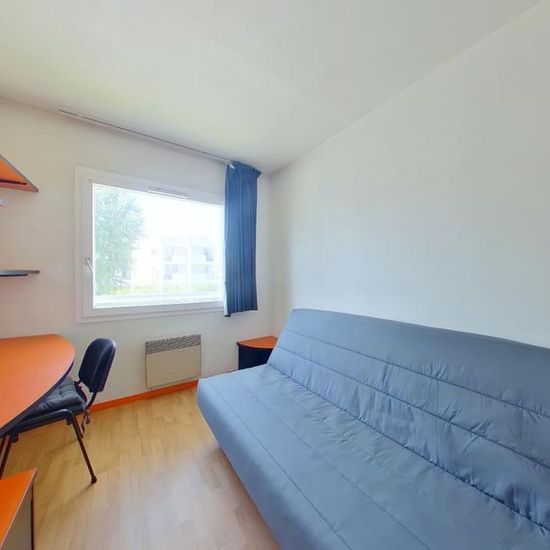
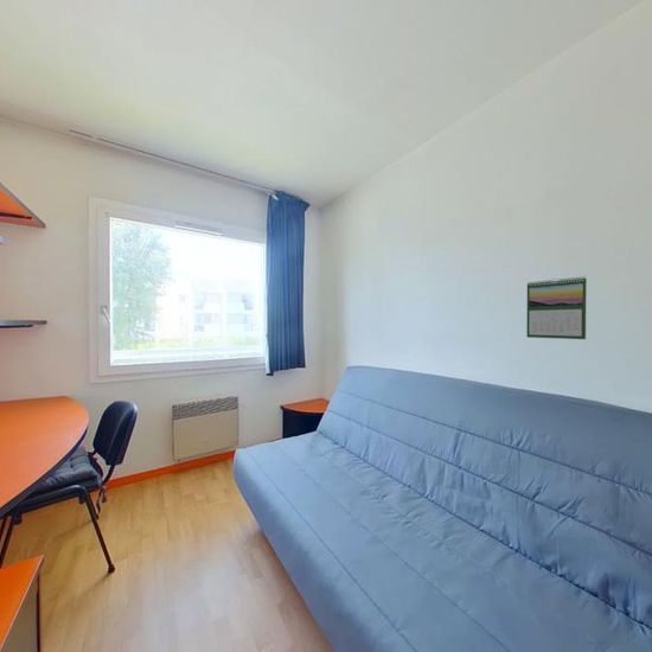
+ calendar (554, 308)
